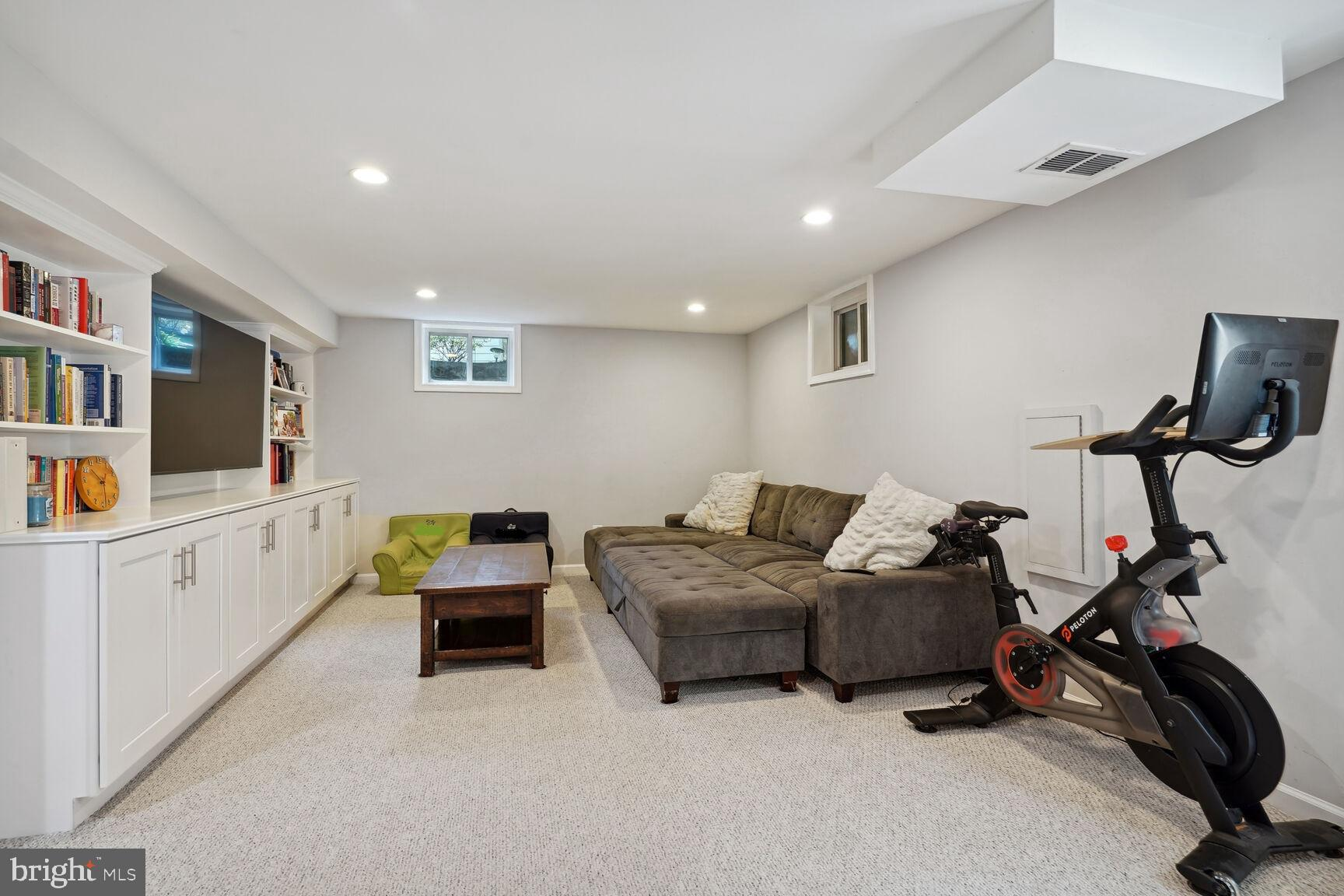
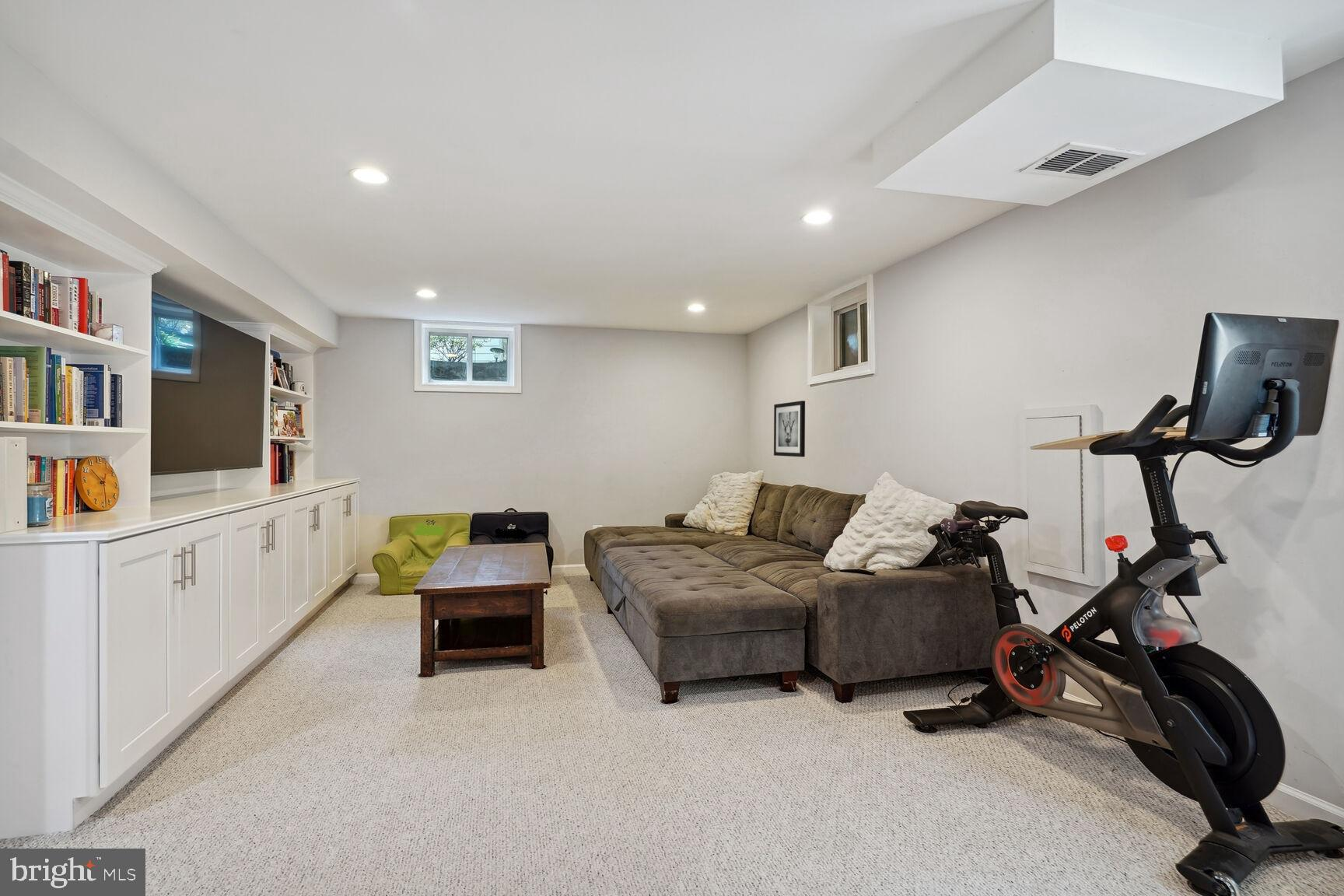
+ wall art (789, 429)
